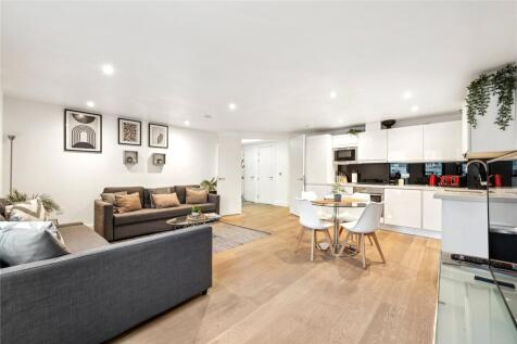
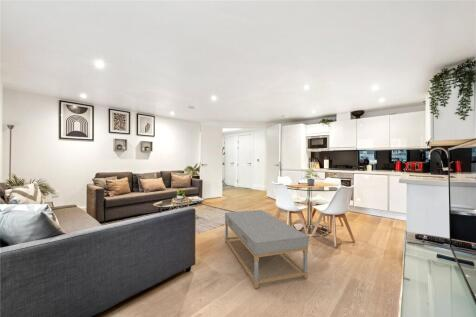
+ coffee table (258, 239)
